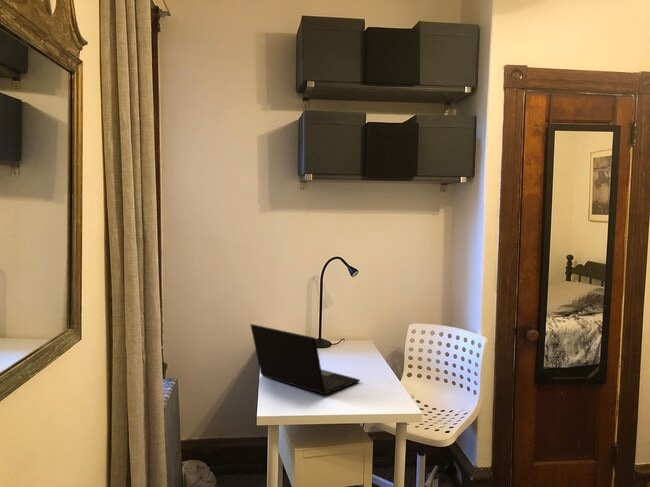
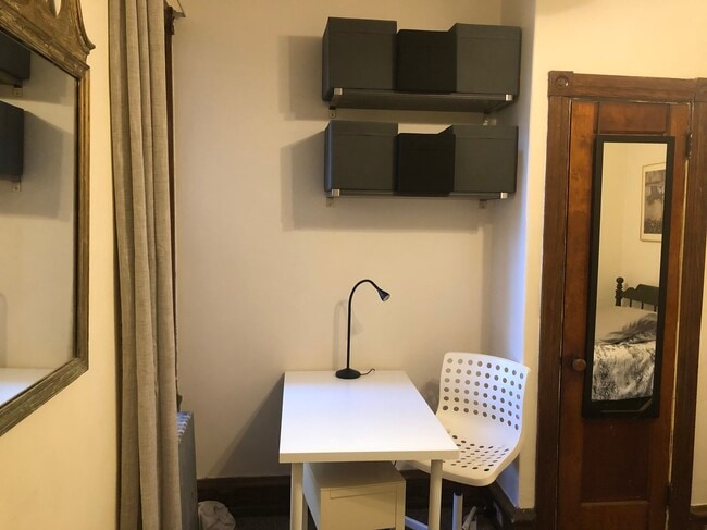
- laptop (305, 353)
